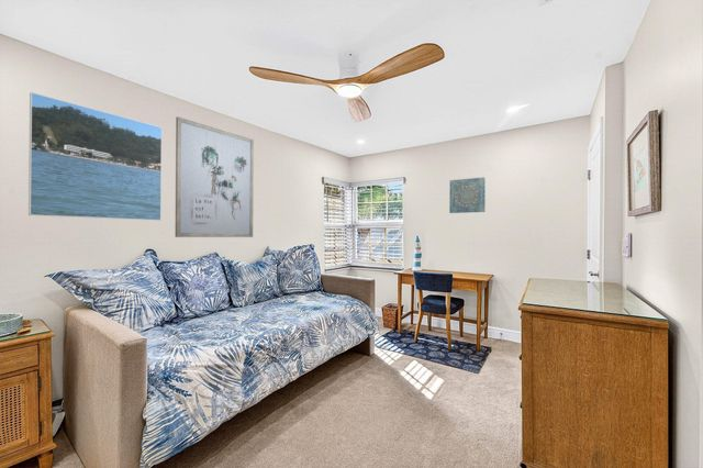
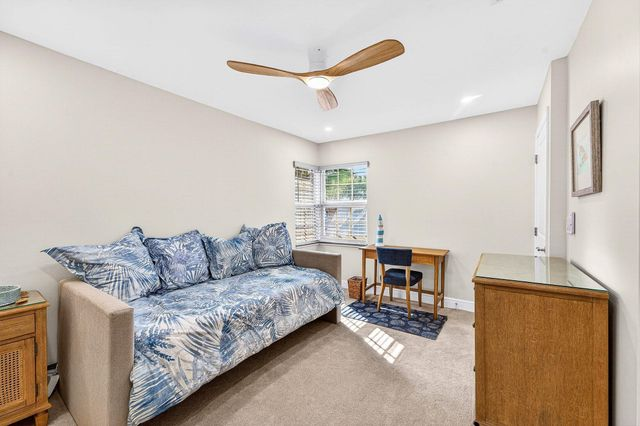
- wall art (467, 196)
- wall art (217, 182)
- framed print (103, 165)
